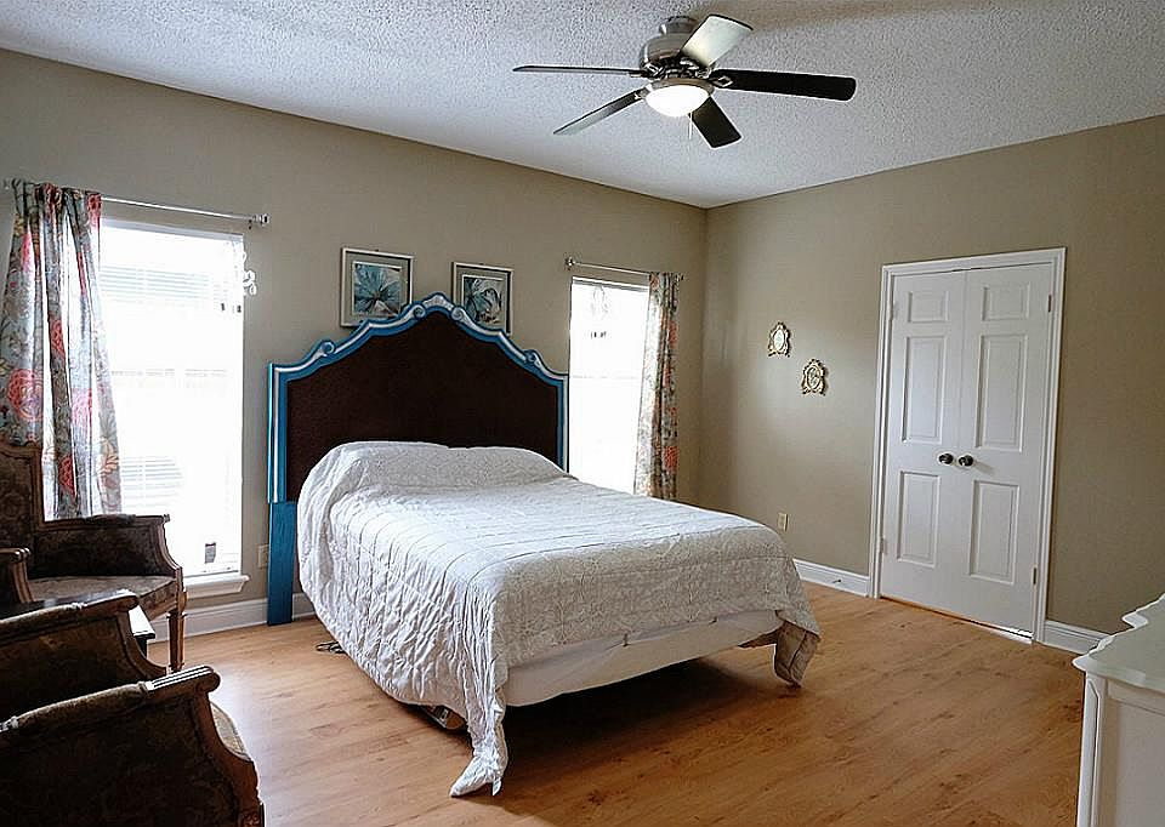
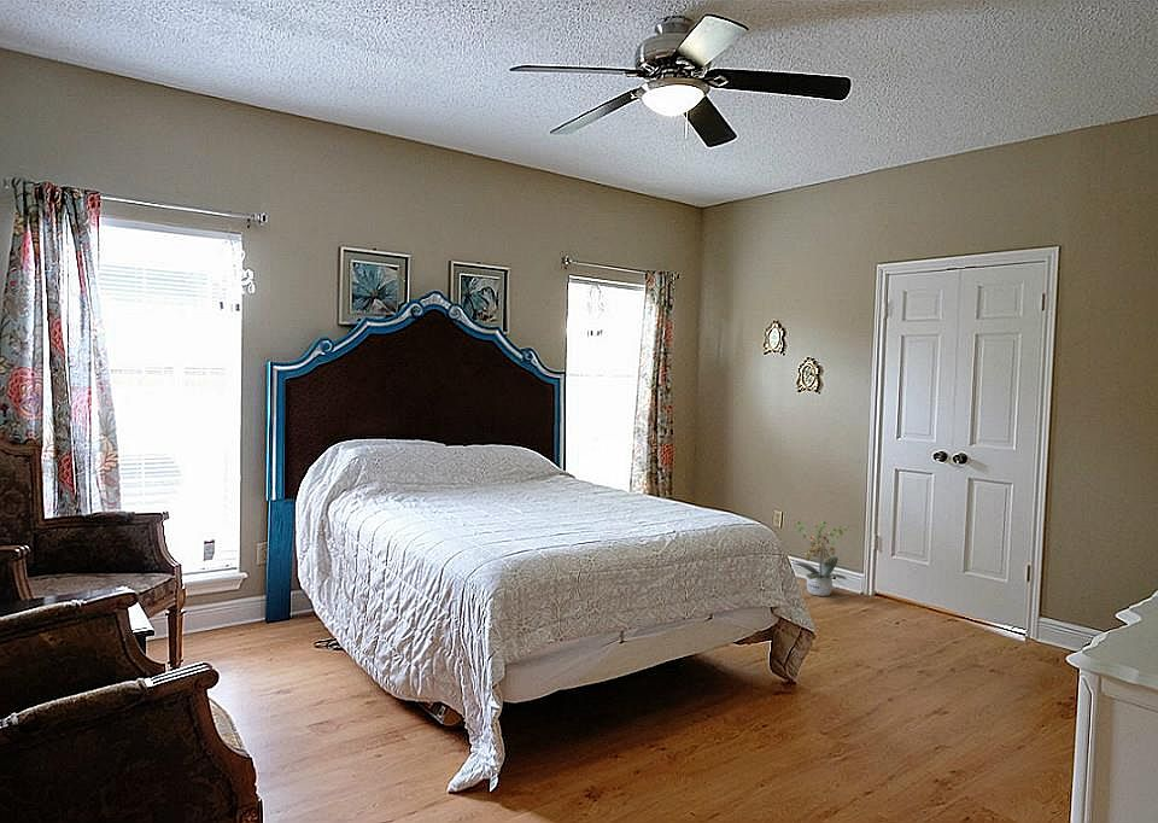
+ potted plant (819, 556)
